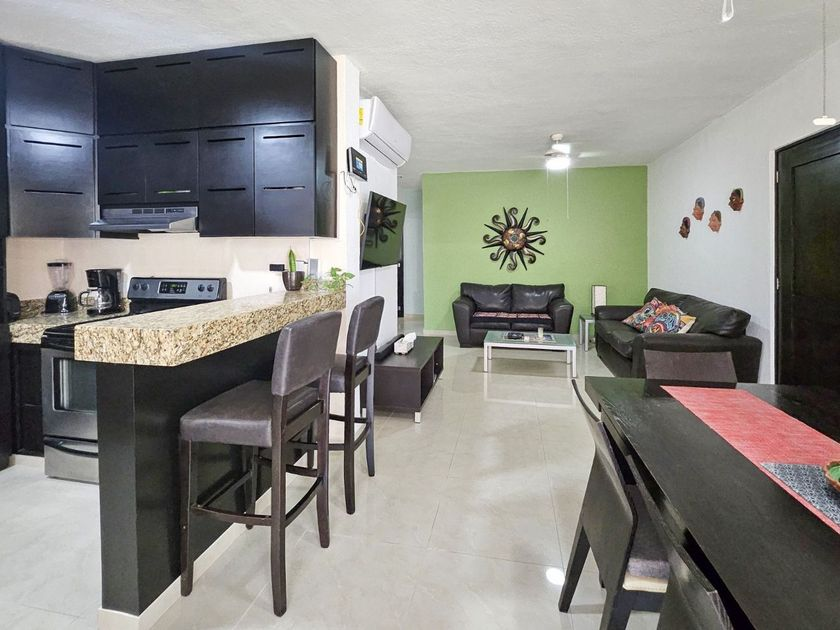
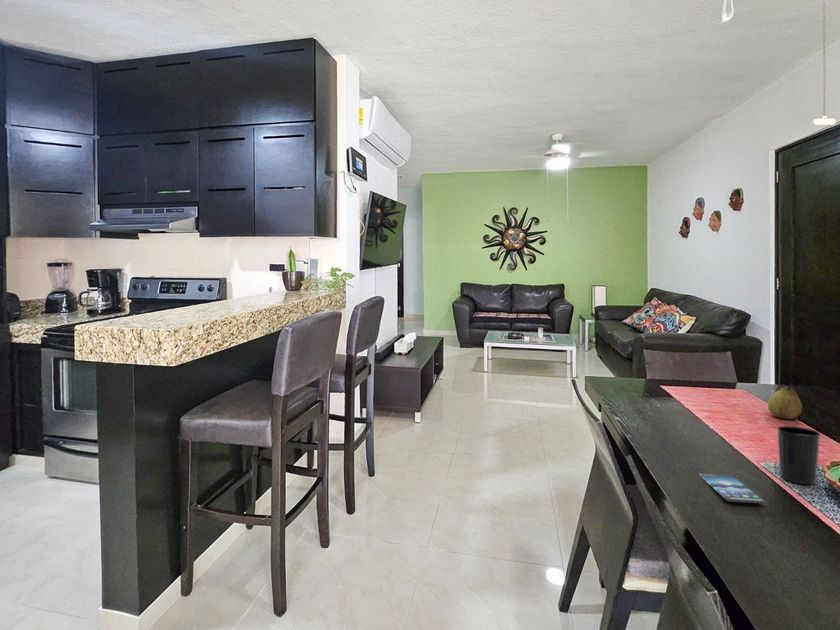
+ smartphone (729, 487)
+ cup (797, 455)
+ fruit (784, 399)
